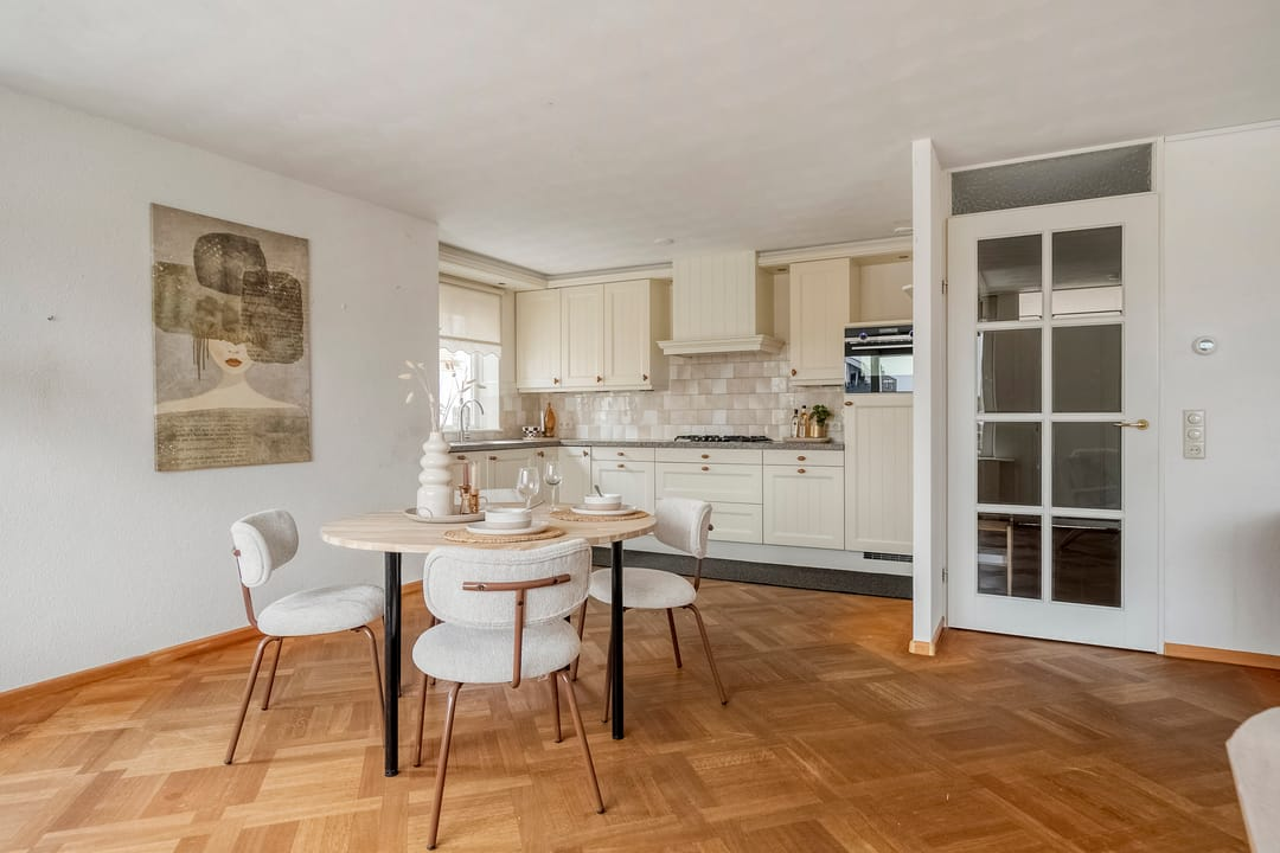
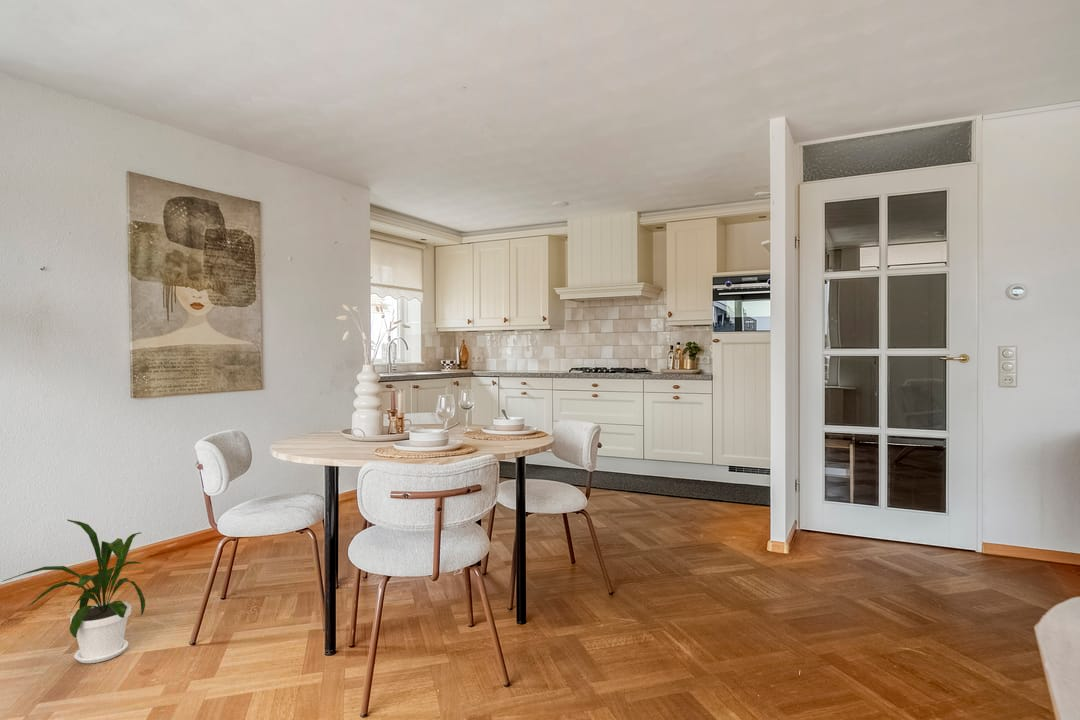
+ house plant (96, 588)
